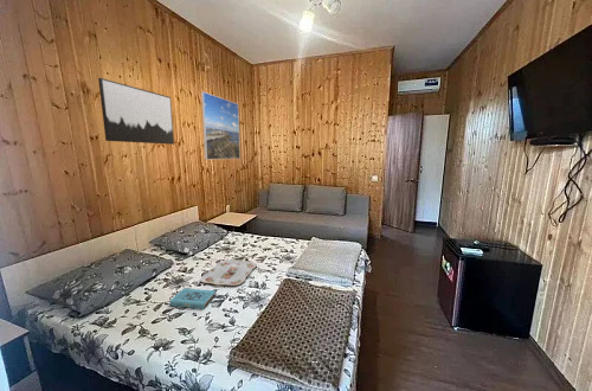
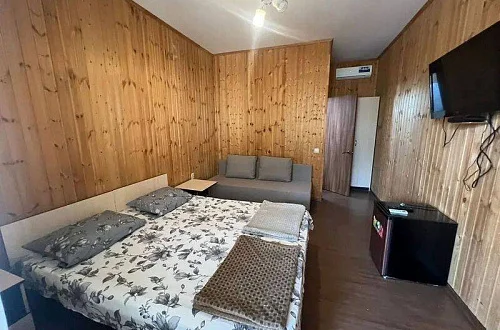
- book (193, 297)
- serving tray (230, 271)
- wall art (142, 116)
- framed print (223, 129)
